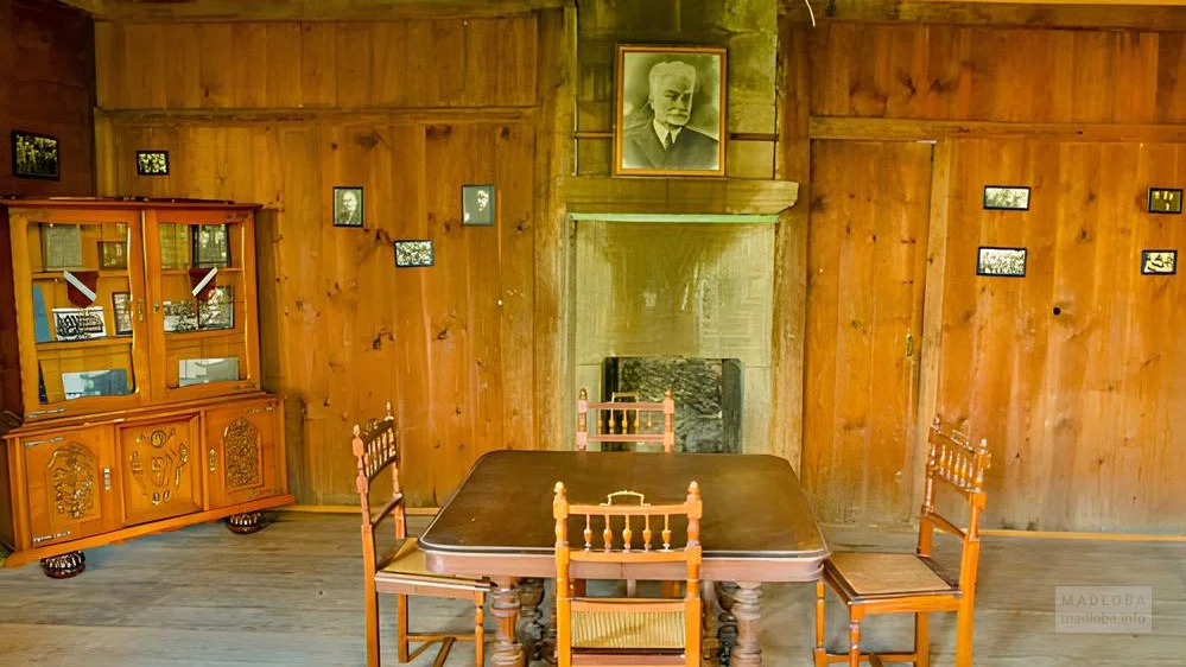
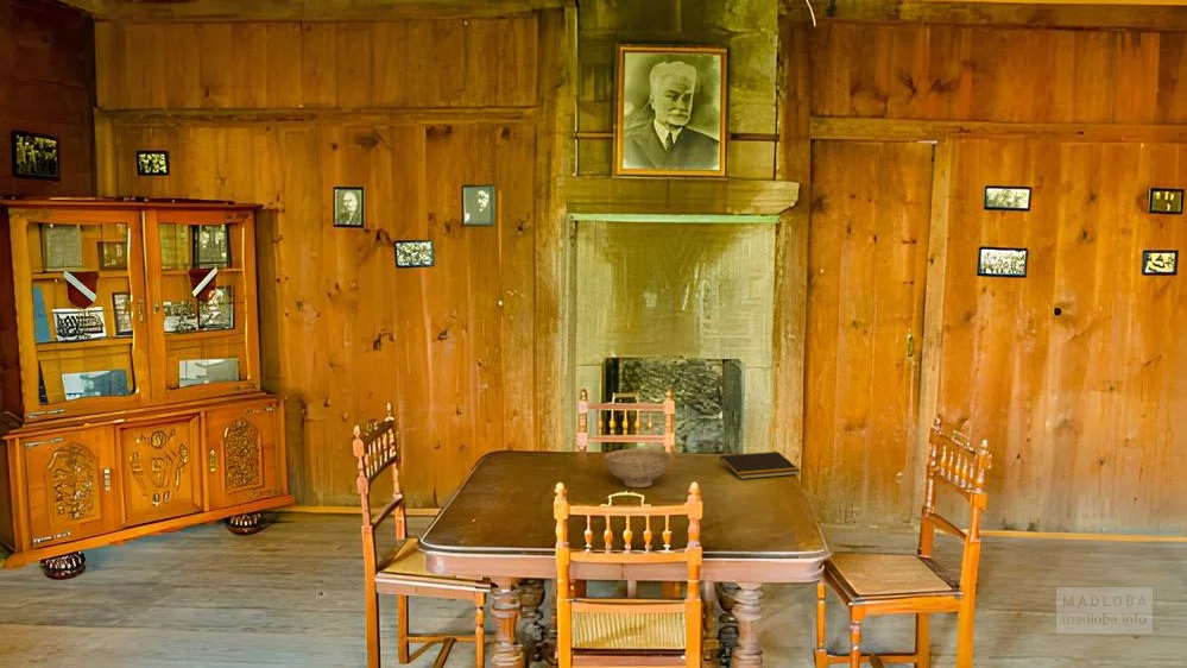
+ decorative bowl (637, 468)
+ notepad (759, 465)
